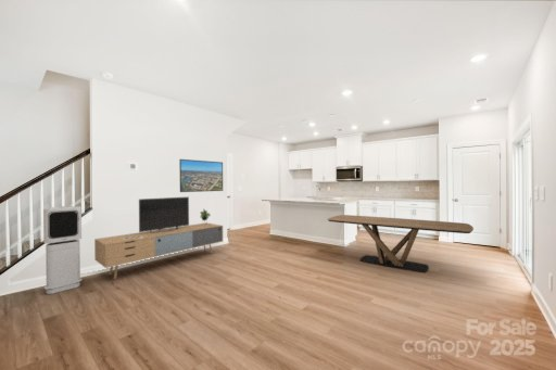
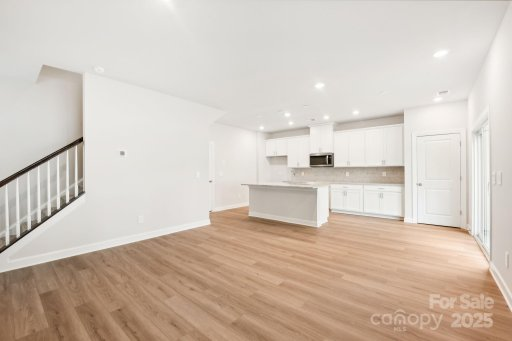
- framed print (202, 176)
- media console (166, 230)
- air purifier (62, 246)
- dining table (396, 245)
